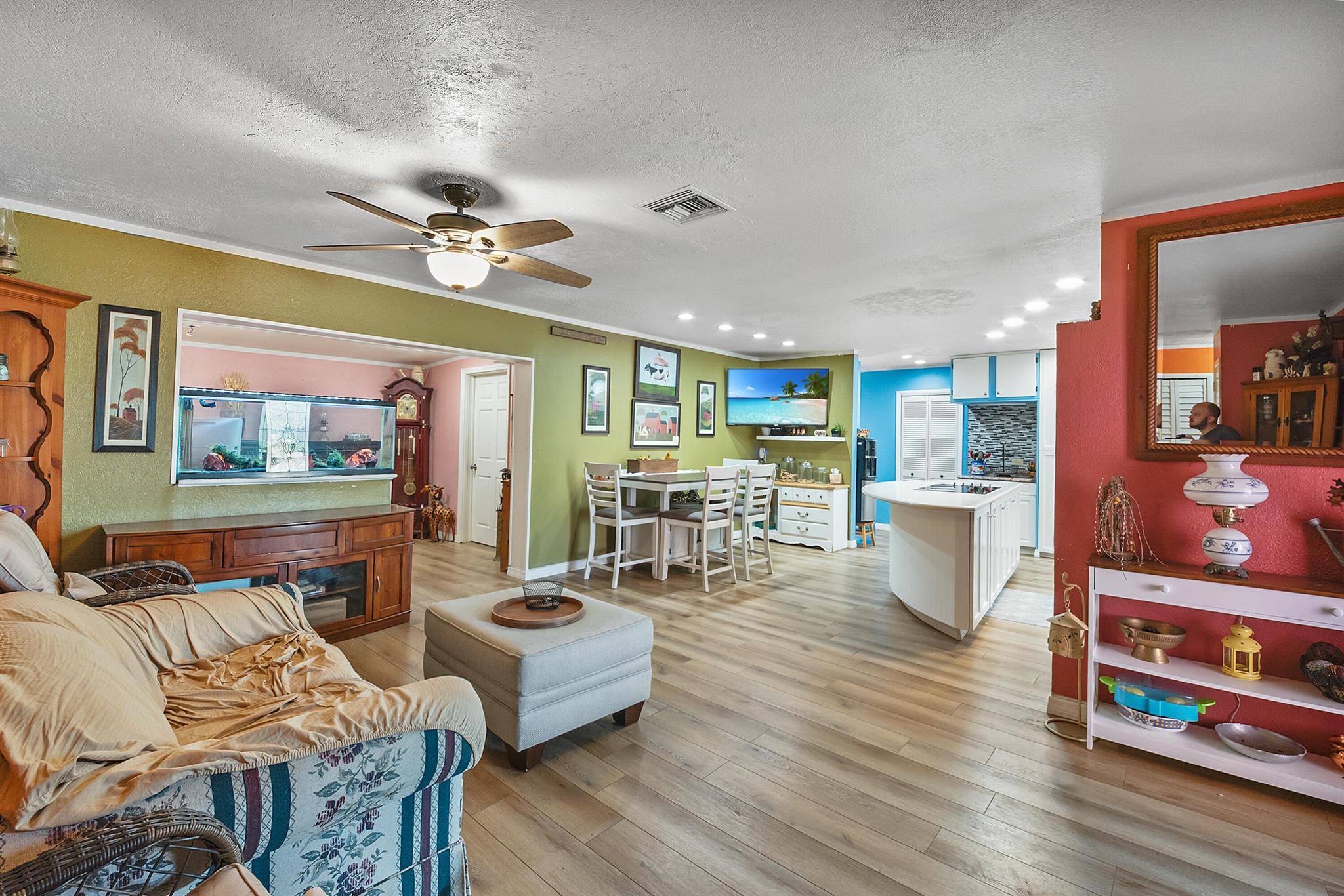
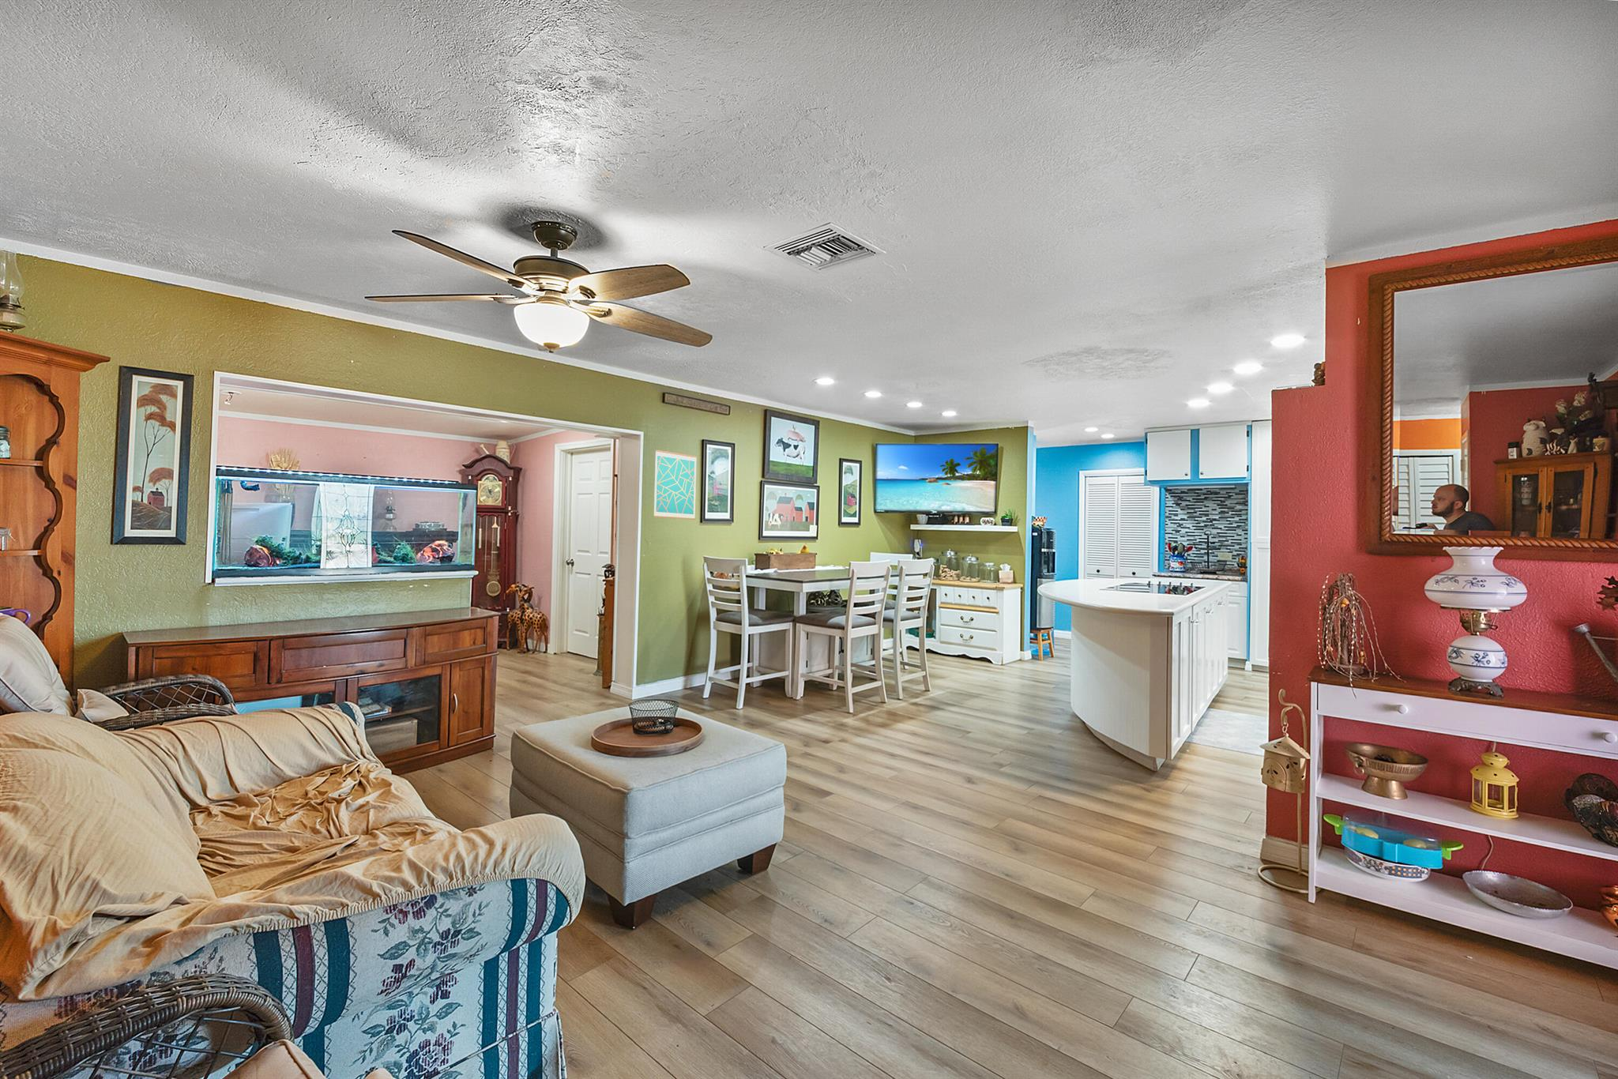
+ wall art (675, 485)
